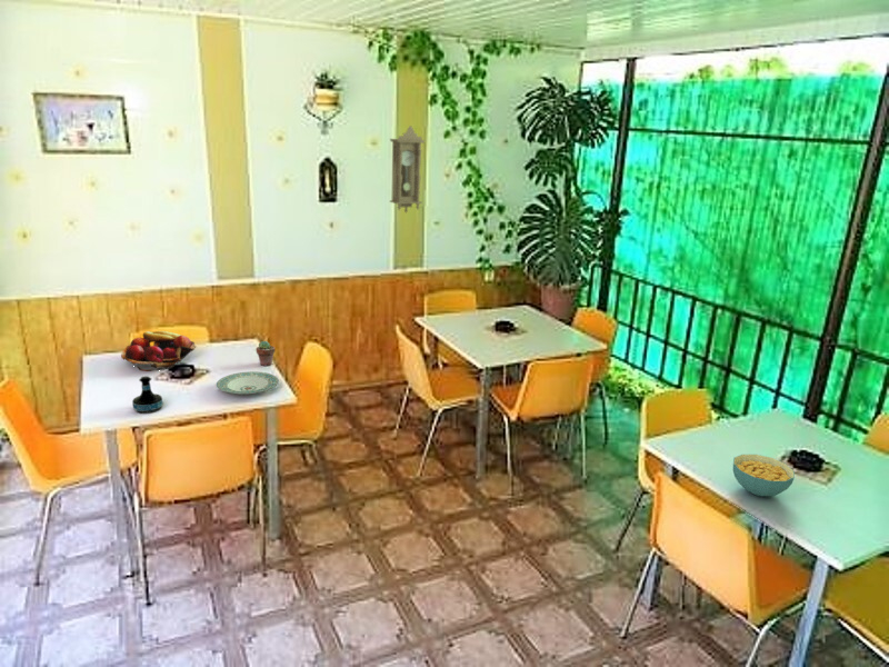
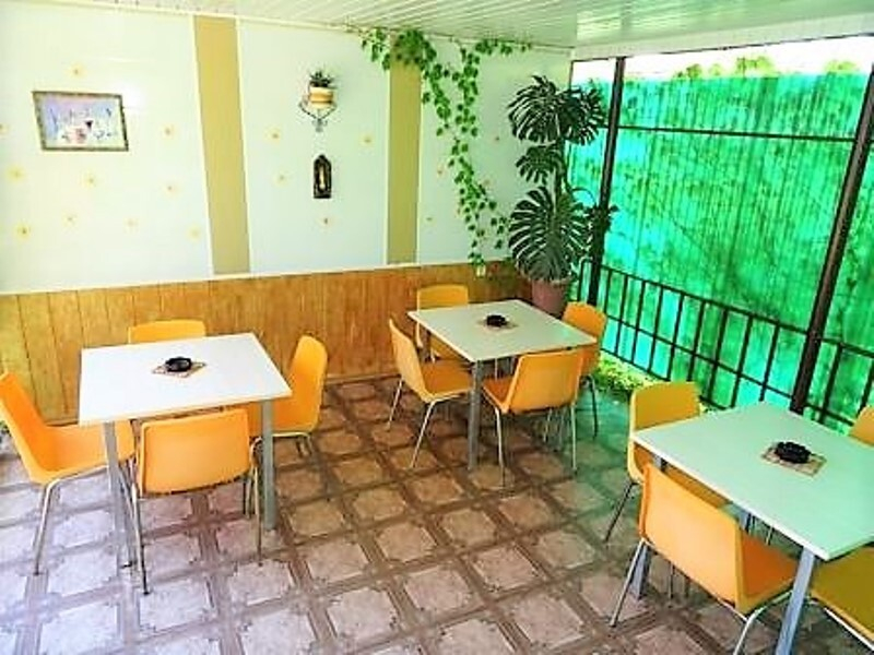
- cereal bowl (760, 479)
- pendulum clock (407, 170)
- fruit basket (158, 348)
- potted succulent (266, 352)
- plate (248, 385)
- tequila bottle (147, 392)
